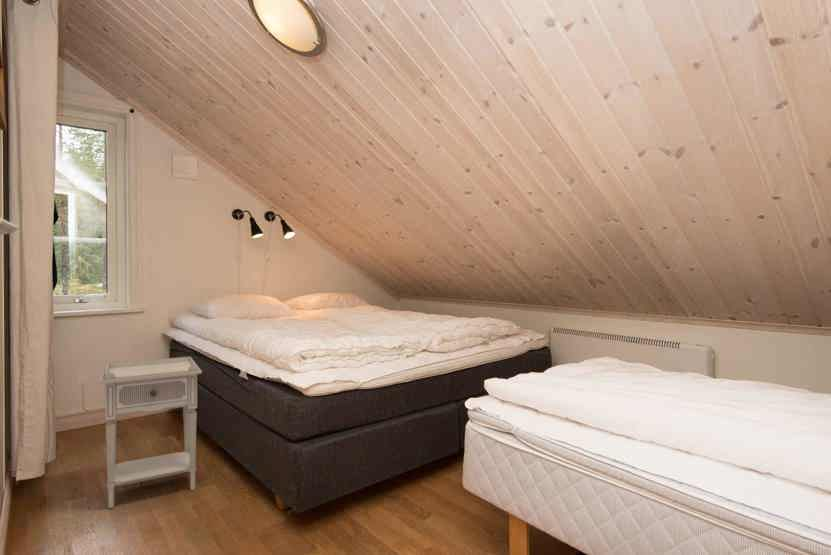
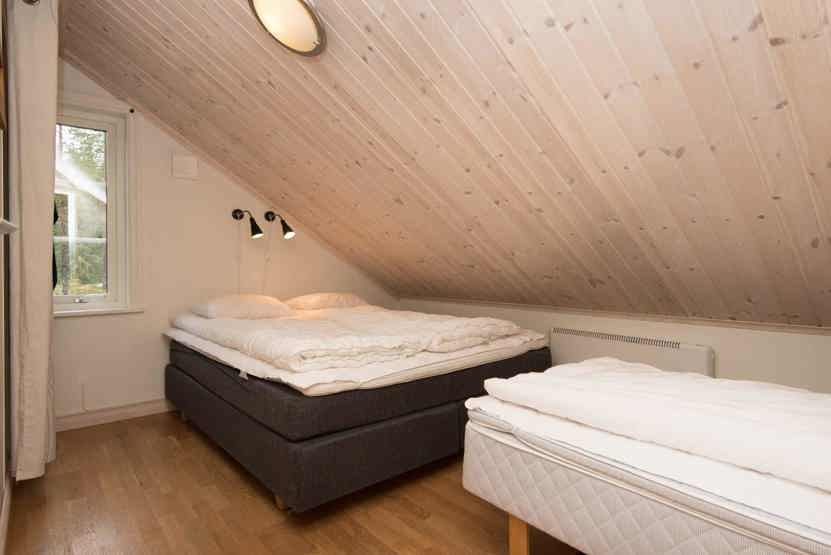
- nightstand (152, 412)
